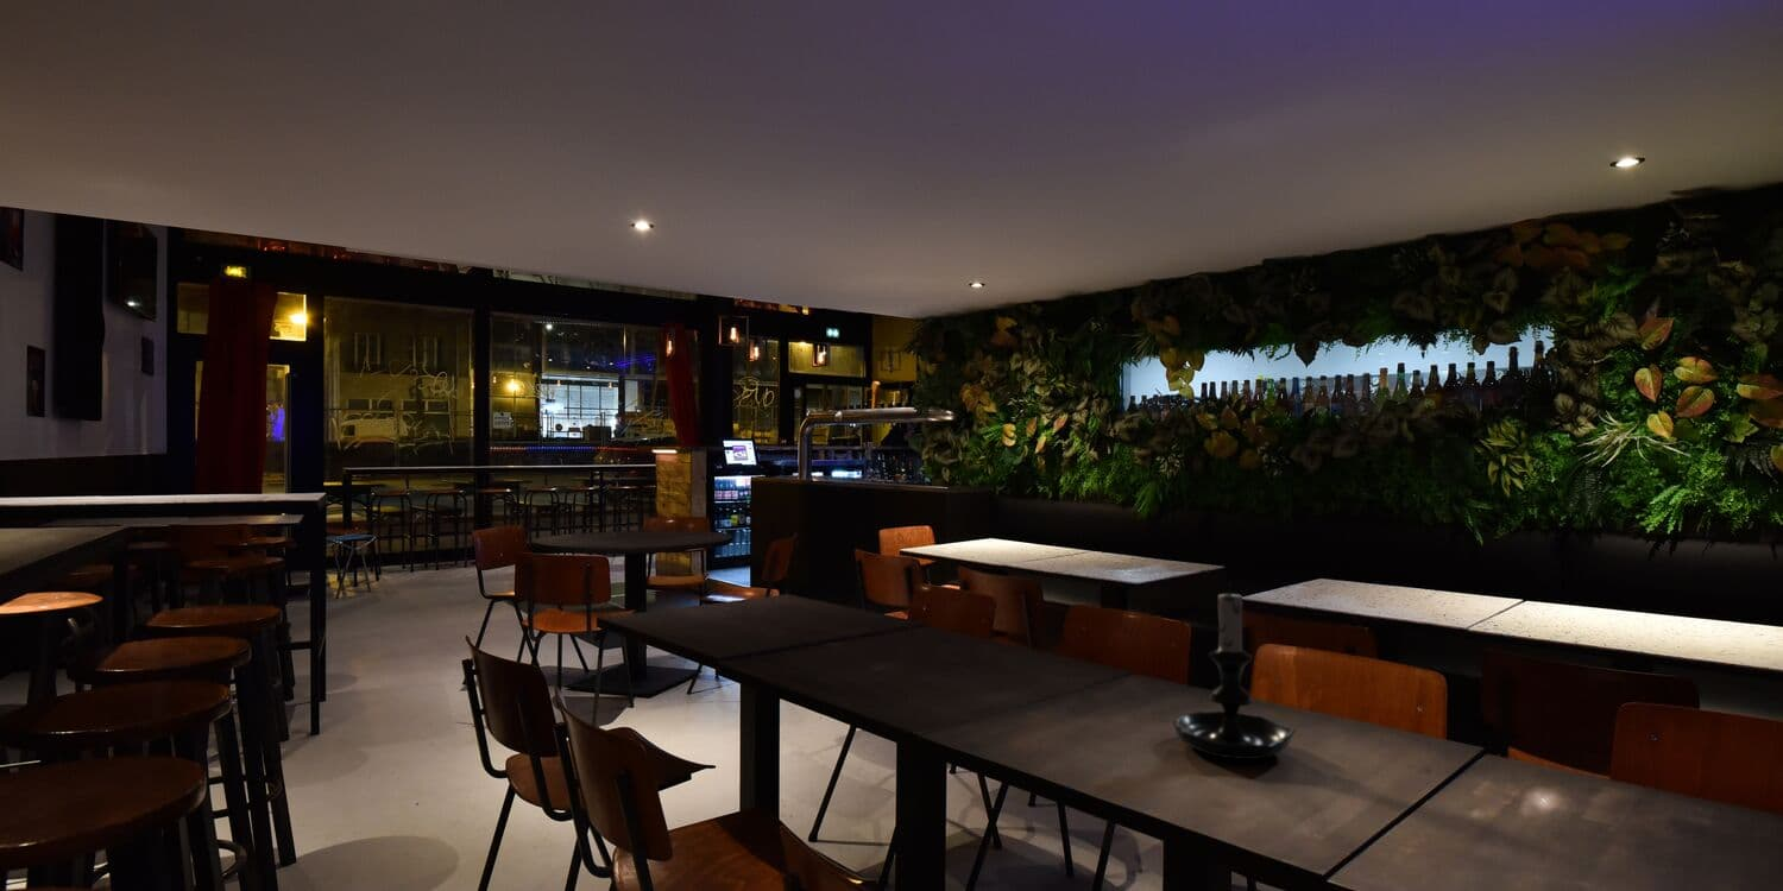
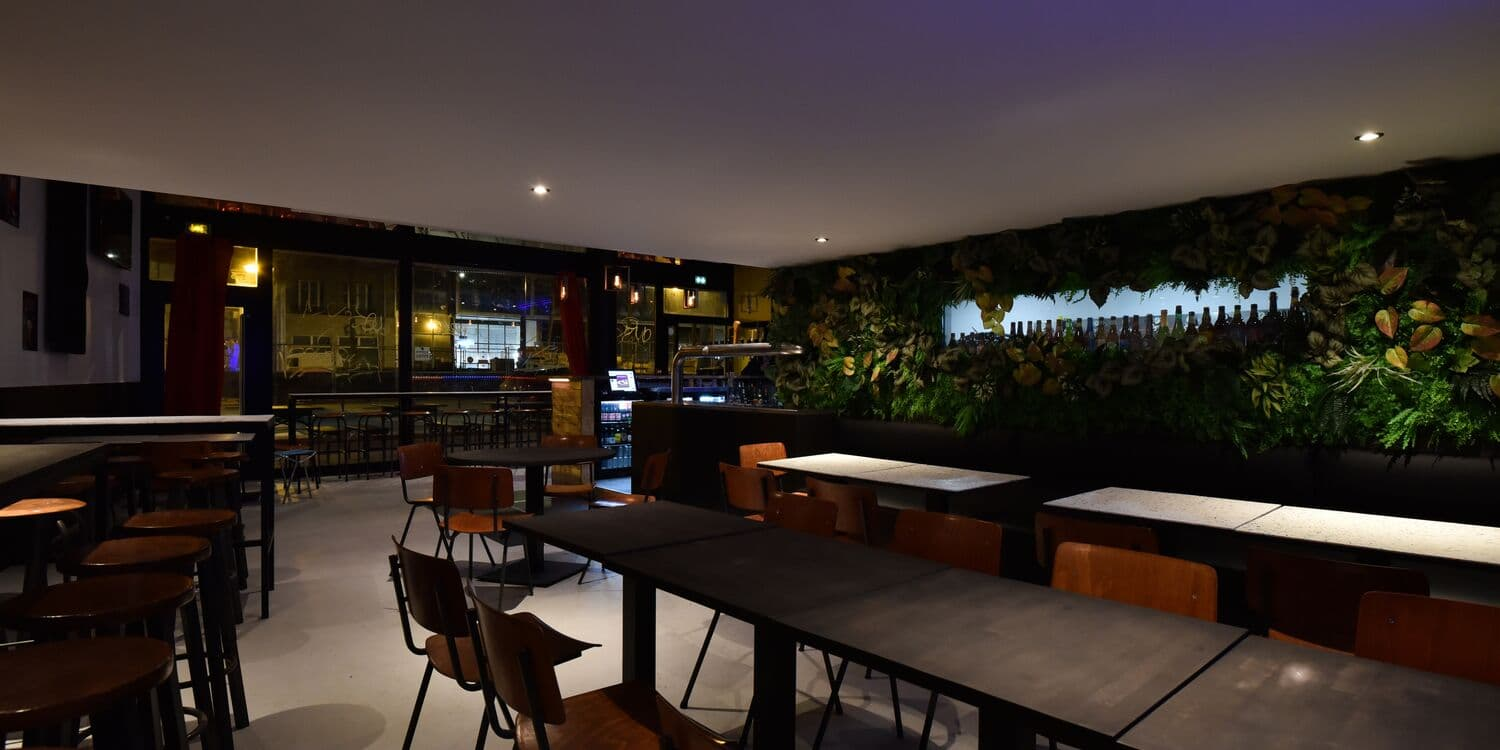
- candle holder (1233, 665)
